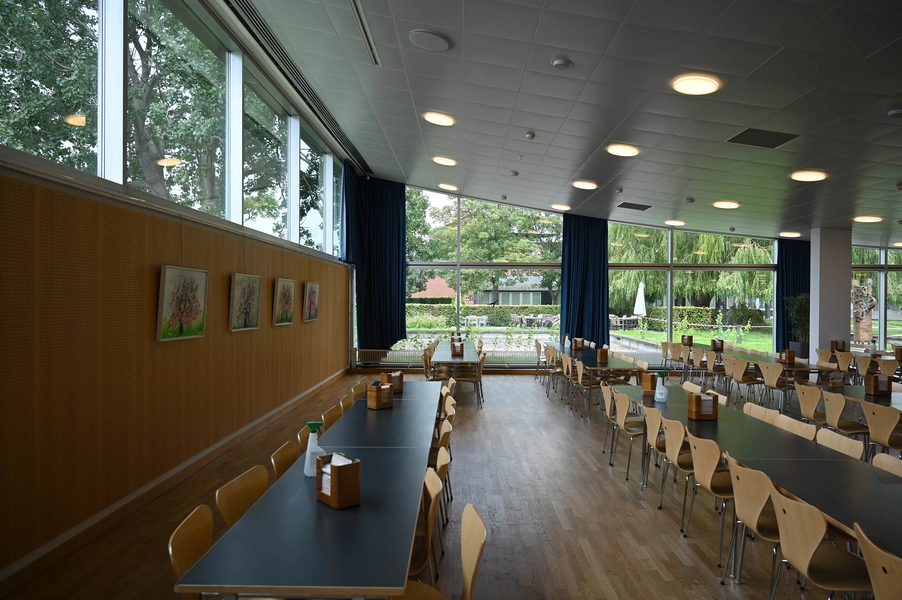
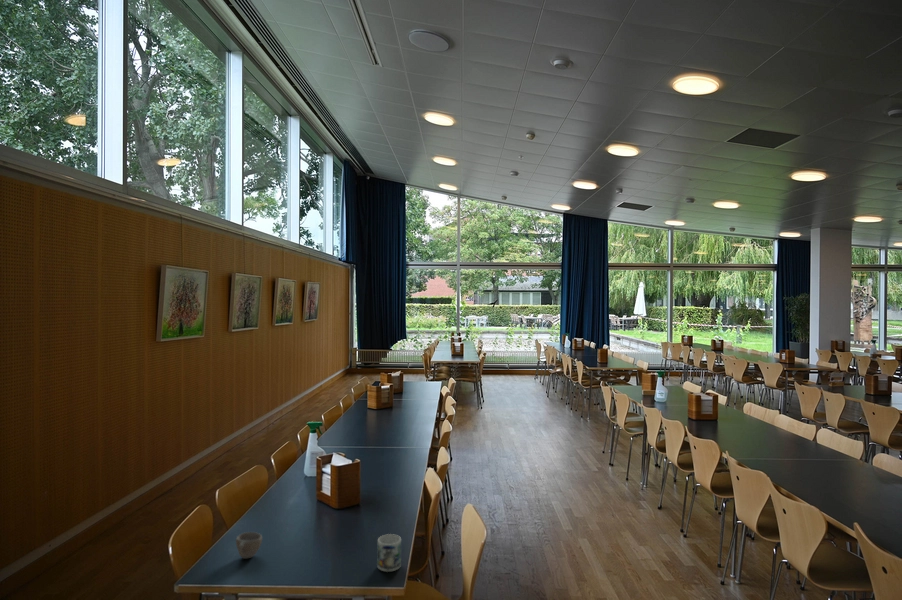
+ cup (247, 547)
+ mug (389, 550)
